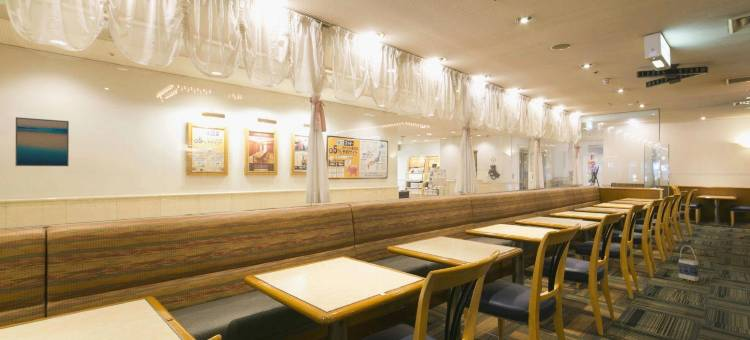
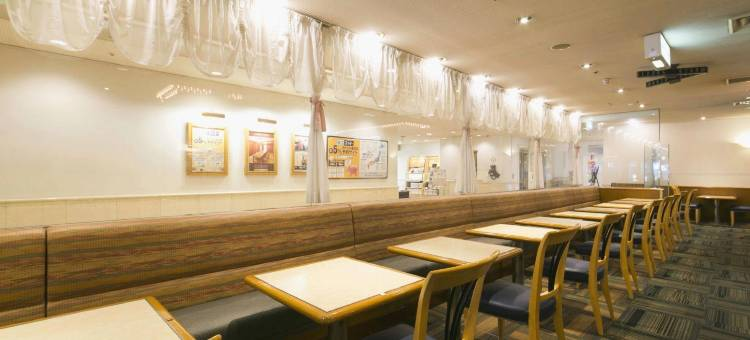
- wall art (43, 142)
- bag (688, 262)
